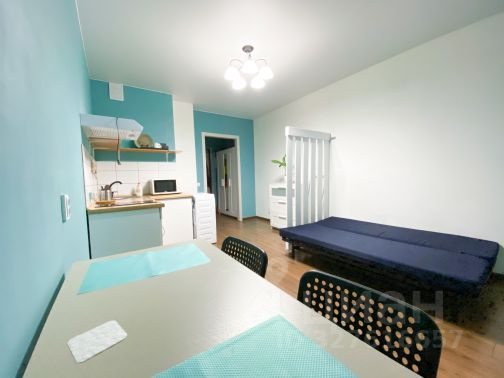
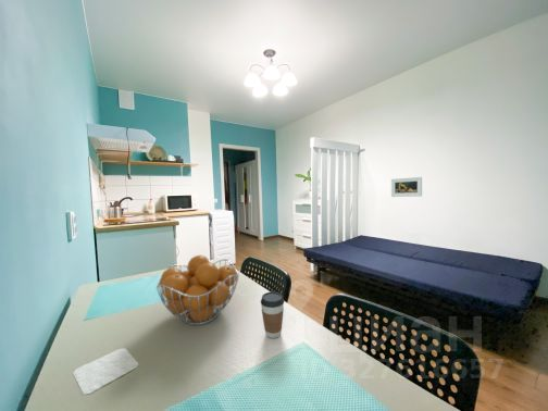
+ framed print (406, 187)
+ fruit basket (200, 287)
+ coffee cup (272, 314)
